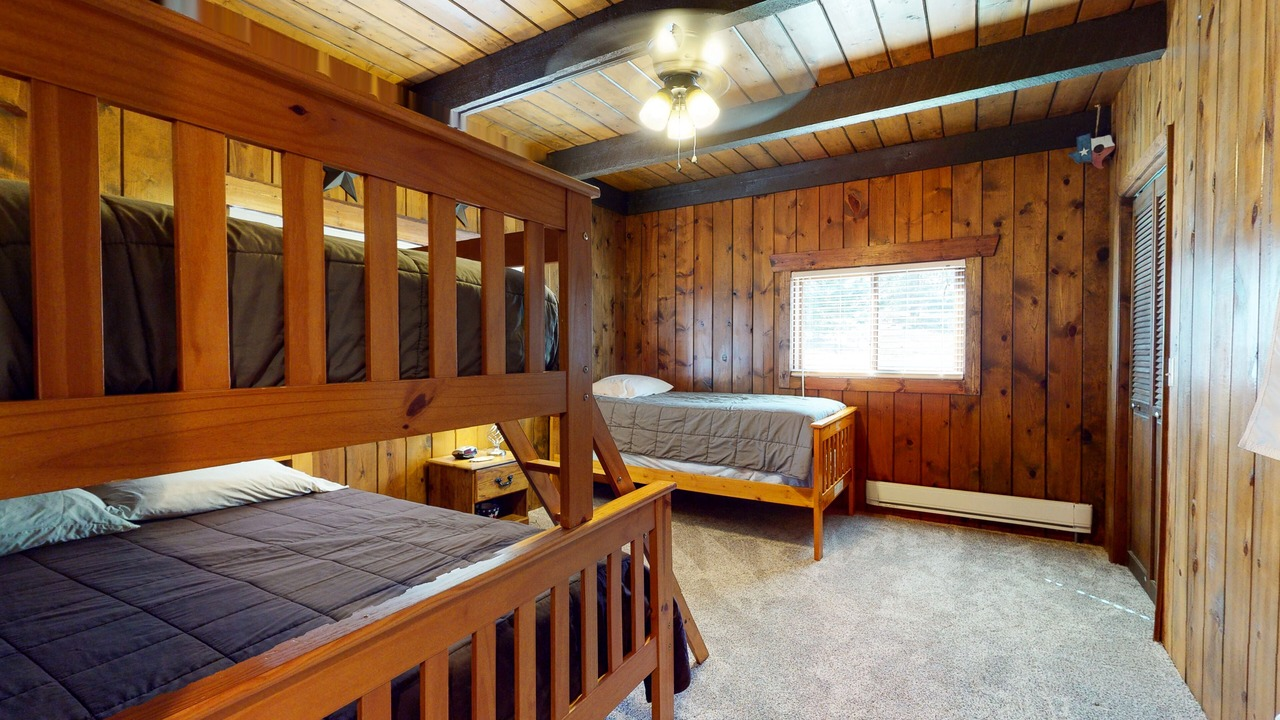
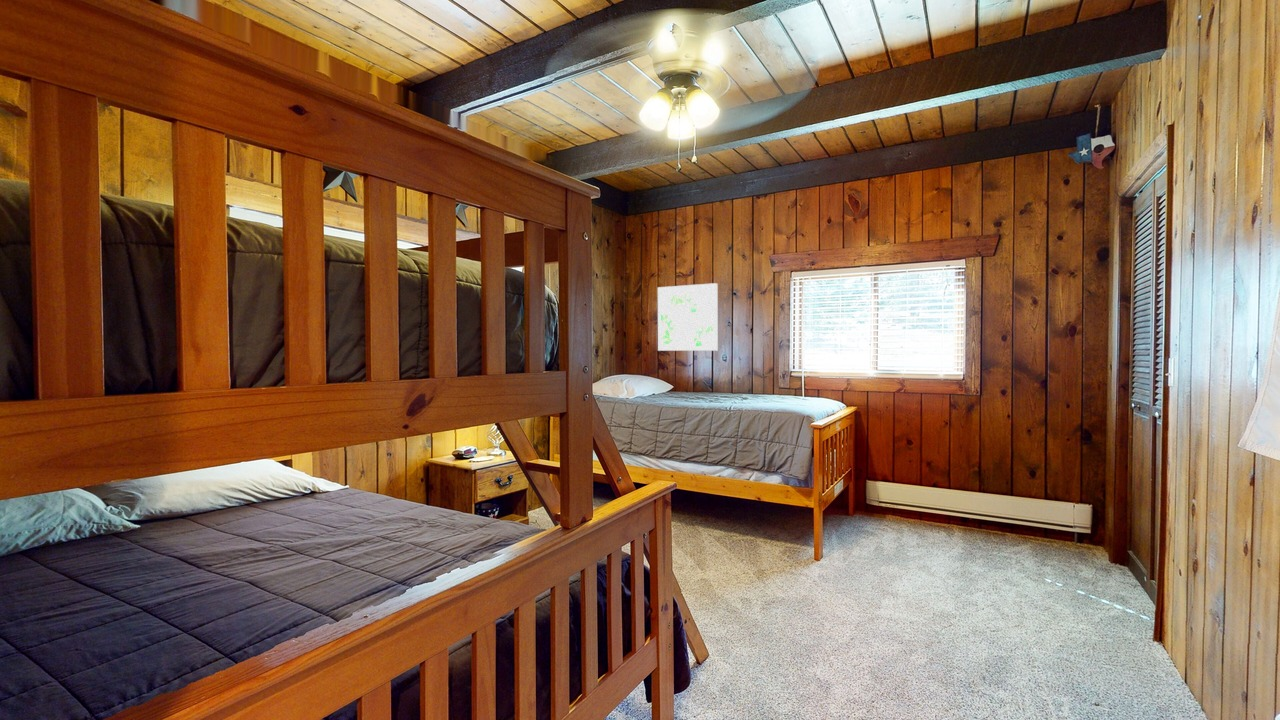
+ wall art (686, 318)
